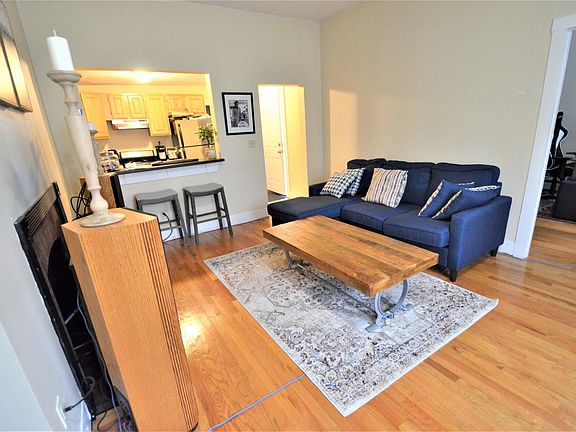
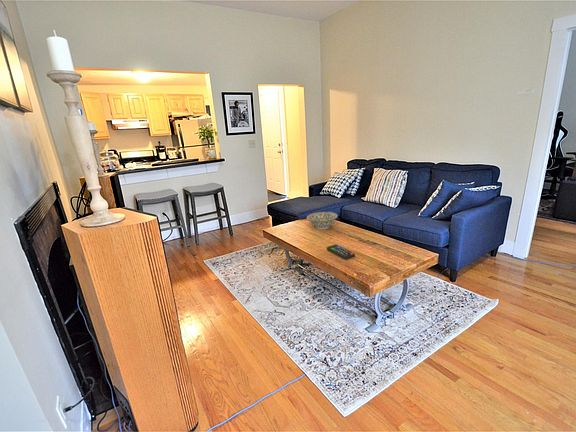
+ decorative bowl (322, 221)
+ remote control (340, 251)
